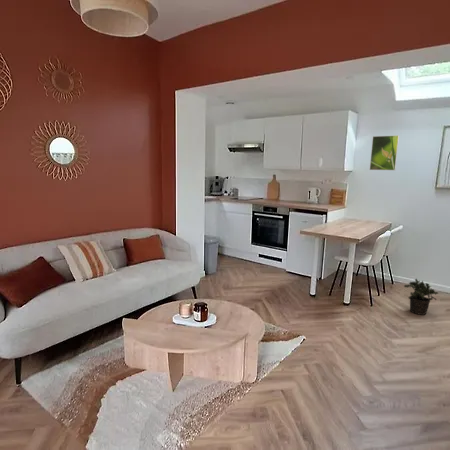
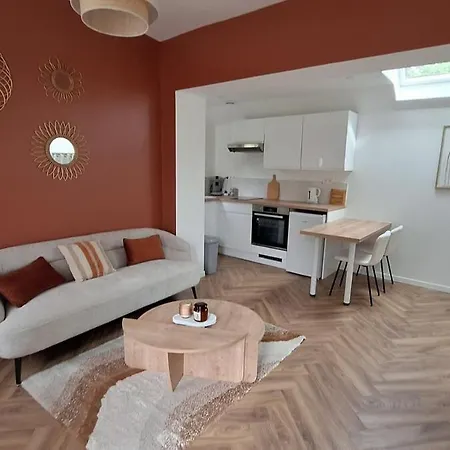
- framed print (383, 153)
- potted plant (418, 295)
